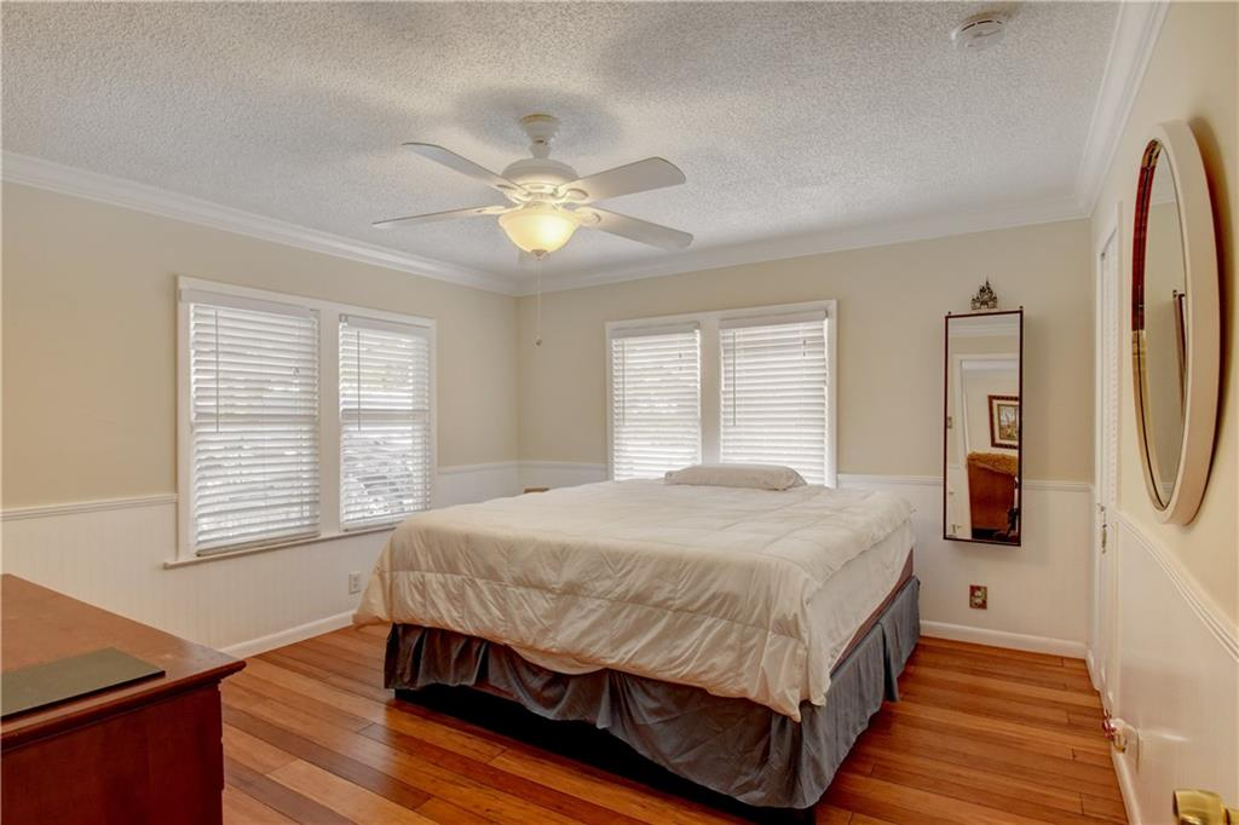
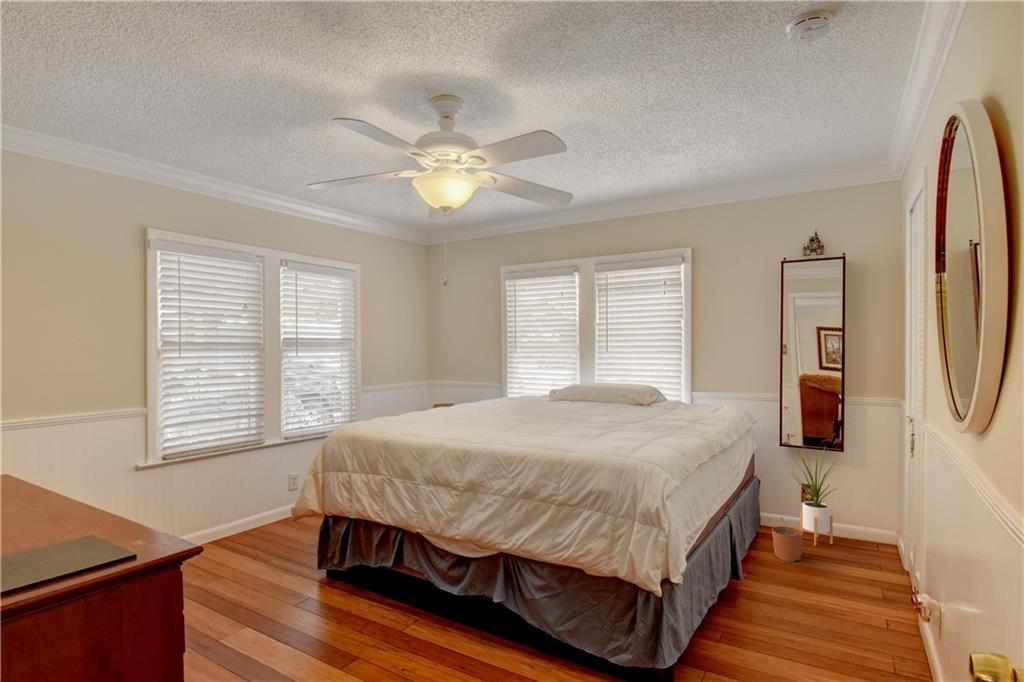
+ house plant (817, 493)
+ plant pot (787, 537)
